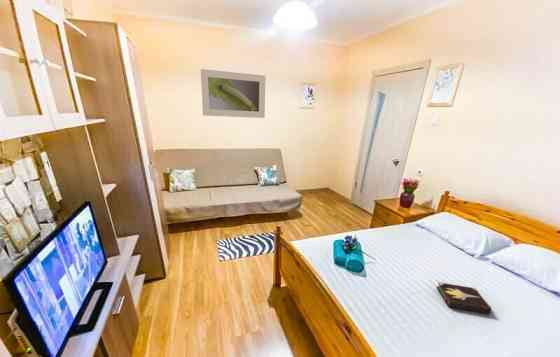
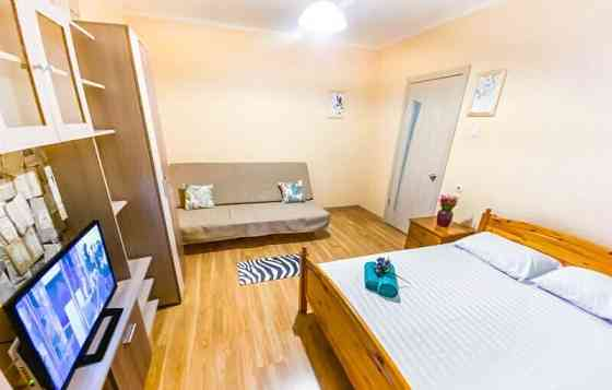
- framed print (234, 95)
- hardback book (462, 296)
